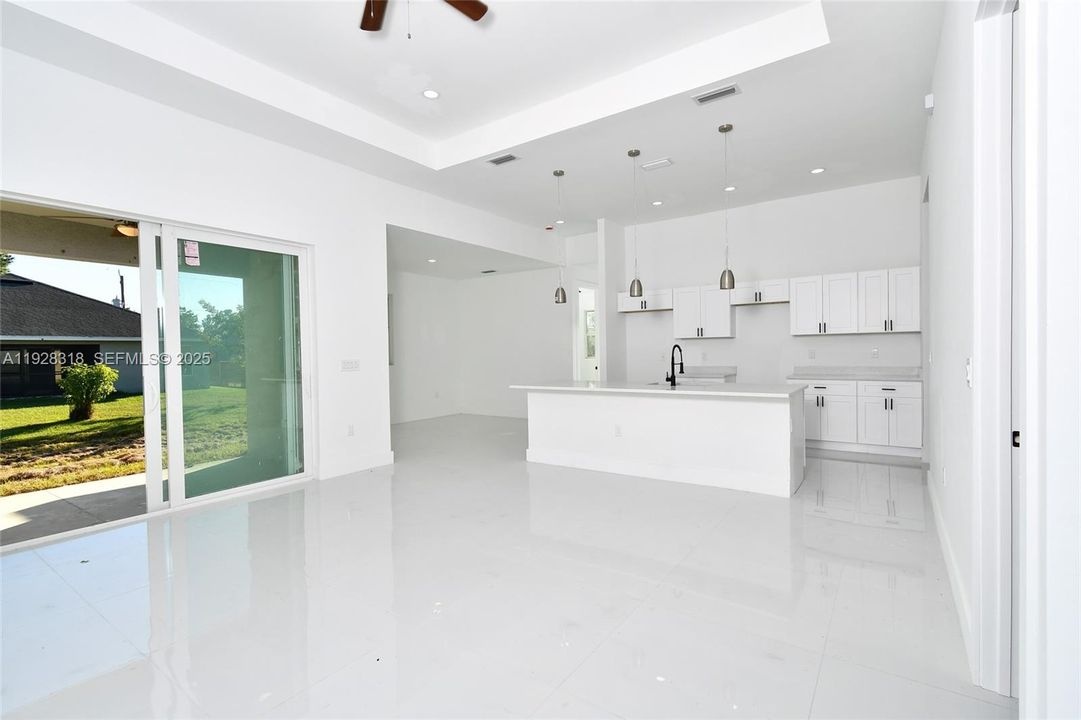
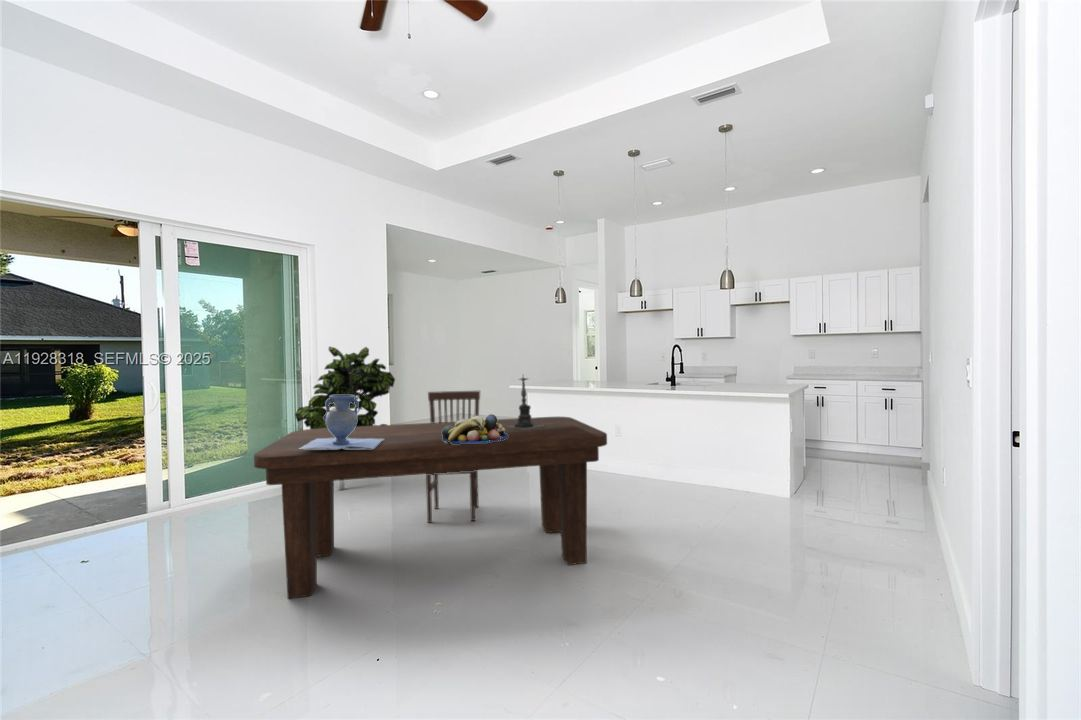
+ vase (343, 420)
+ candle holder (524, 398)
+ fruit bowl (475, 426)
+ dining table (443, 472)
+ indoor plant (349, 408)
+ dining chair (453, 472)
